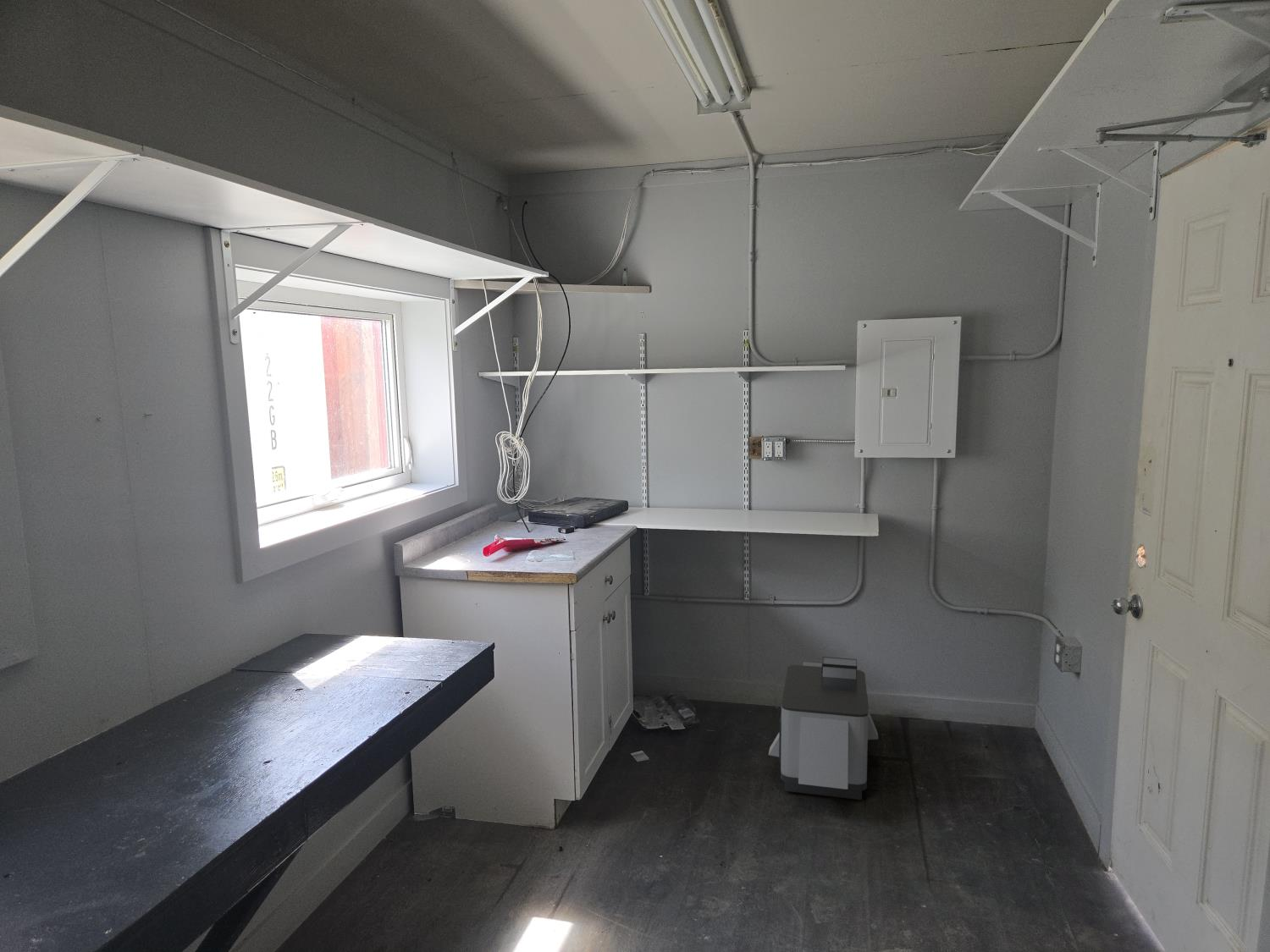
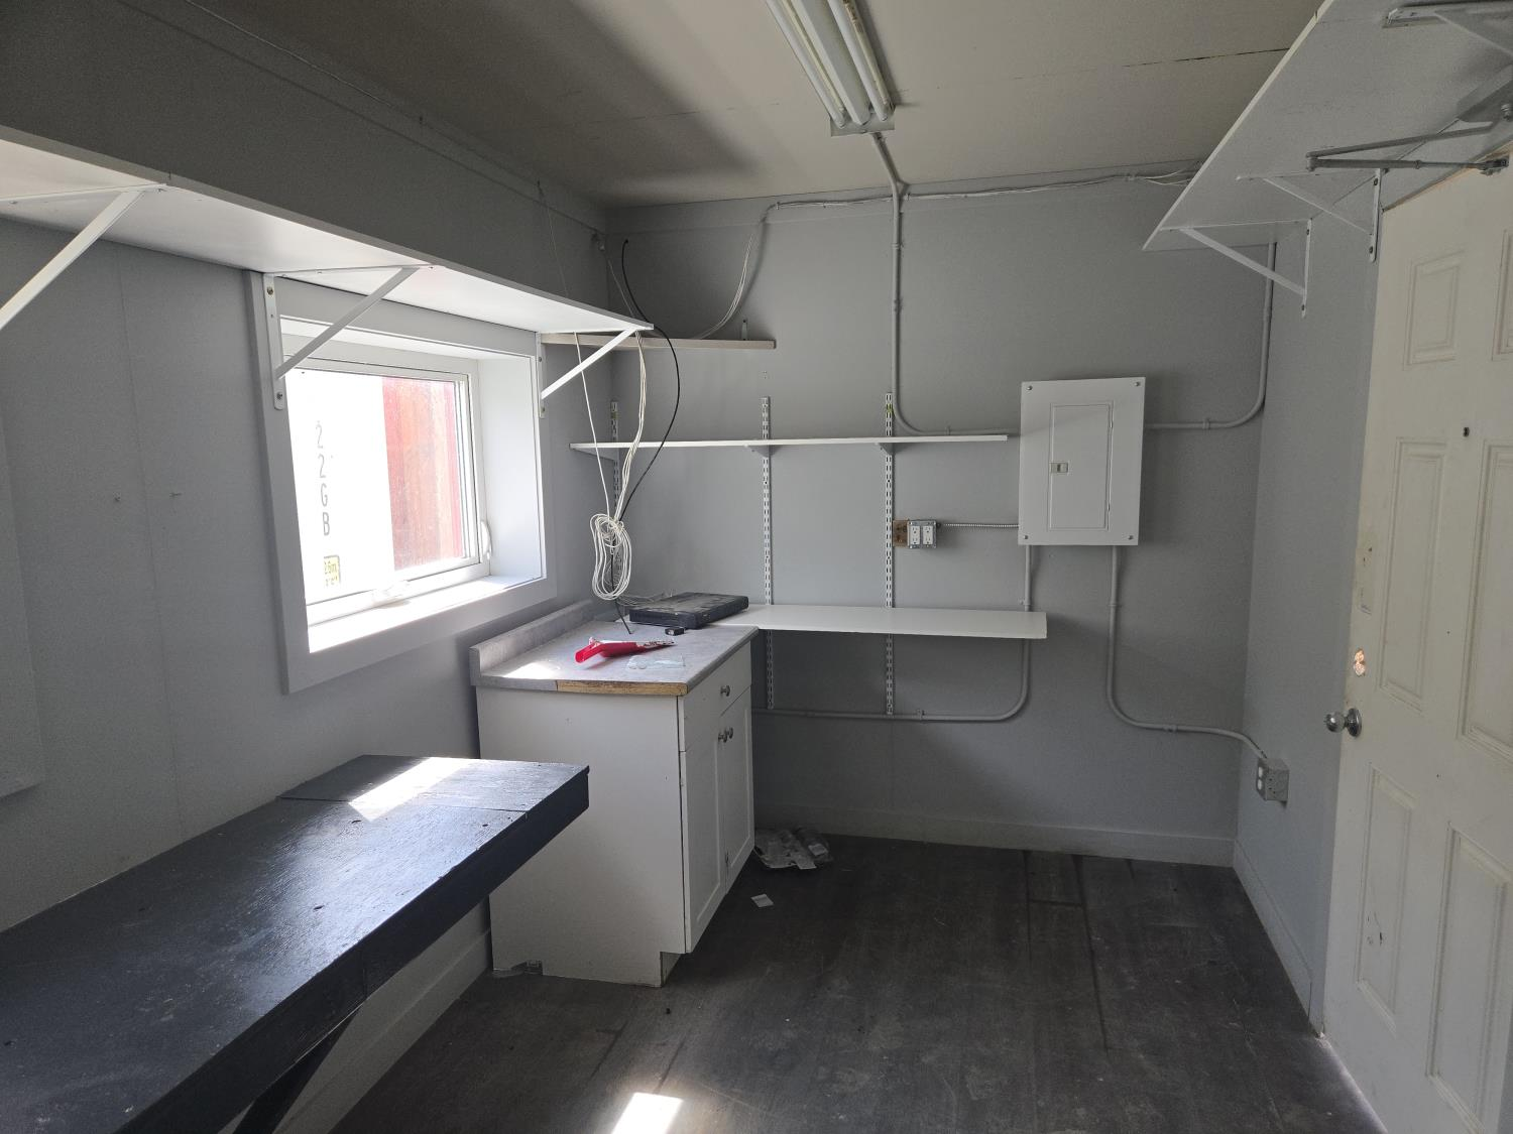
- trash can (825, 713)
